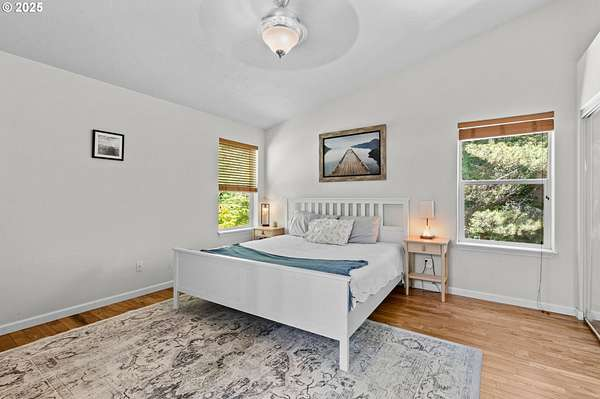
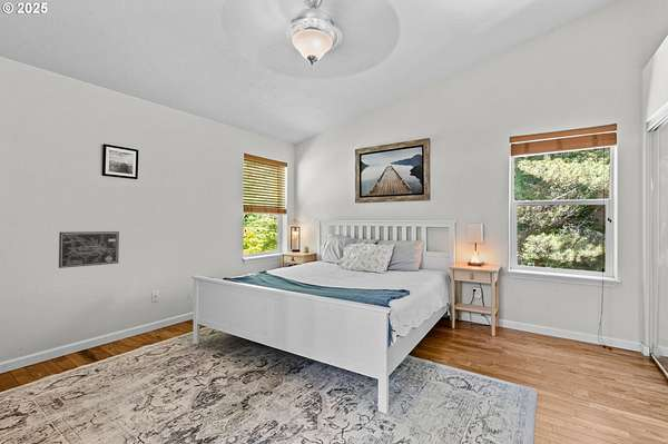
+ wall art (90, 248)
